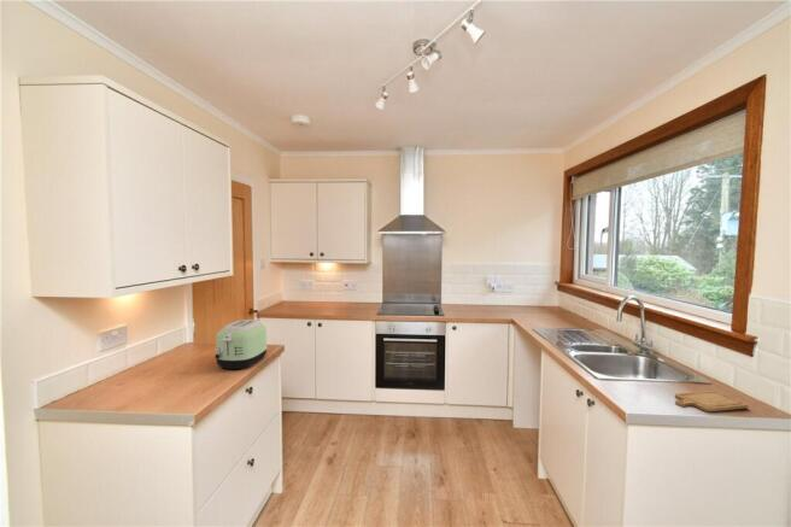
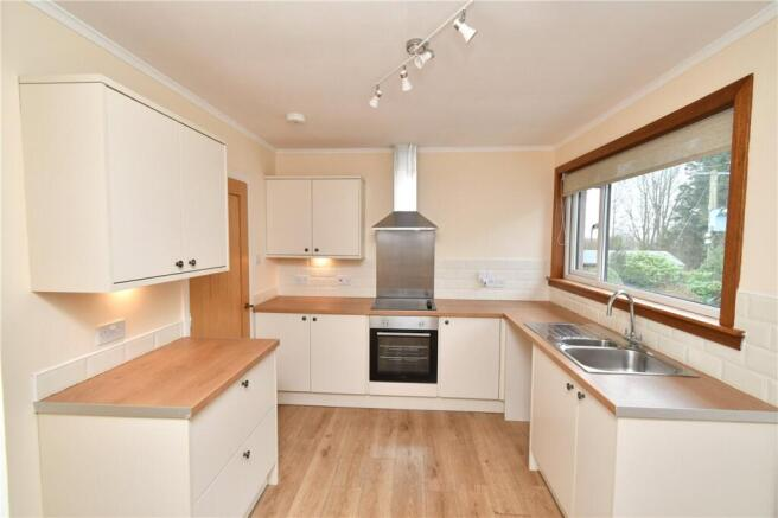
- chopping board (704, 400)
- toaster (241, 342)
